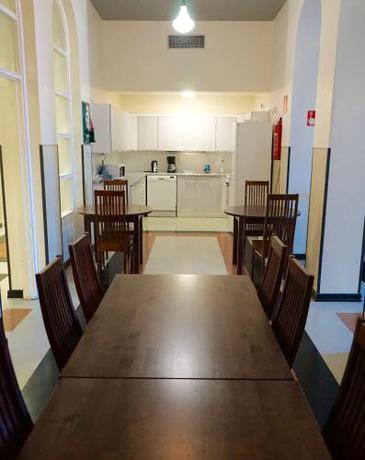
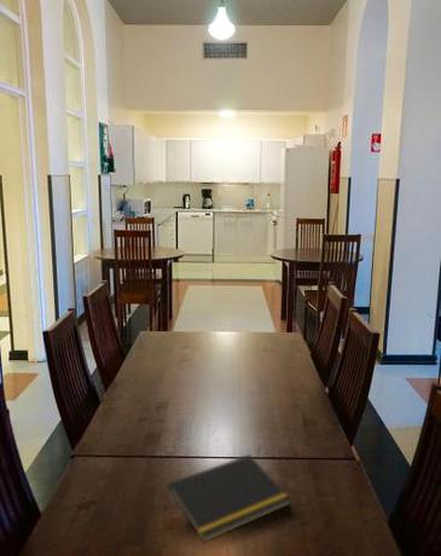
+ notepad (228, 493)
